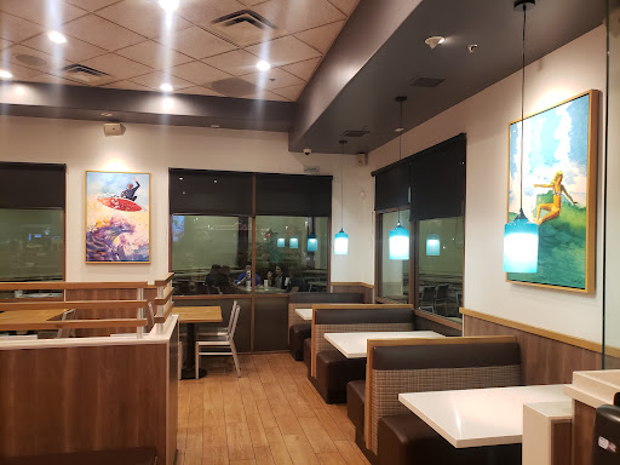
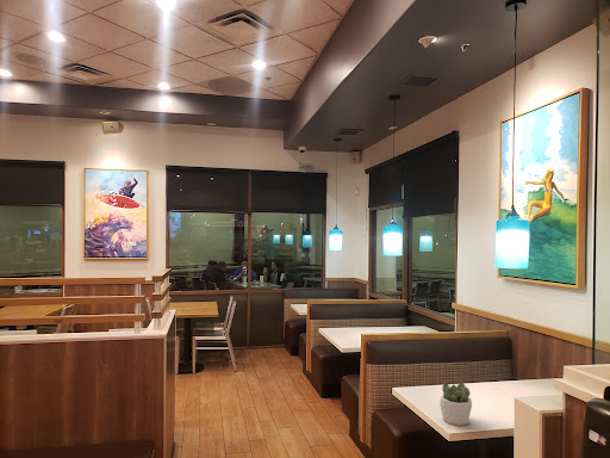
+ succulent plant (455, 402)
